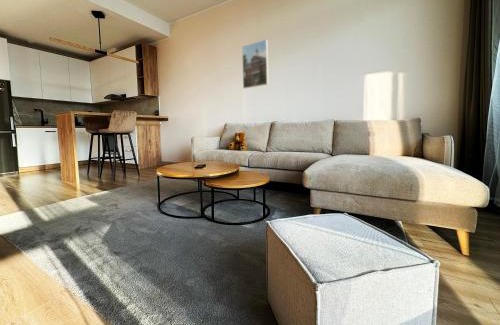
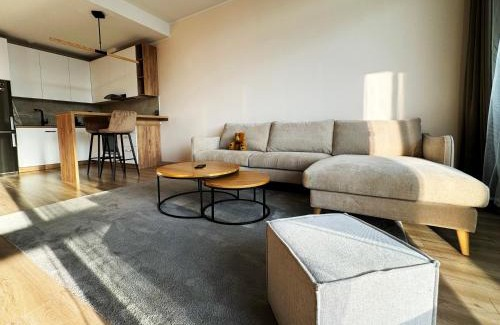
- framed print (254, 65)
